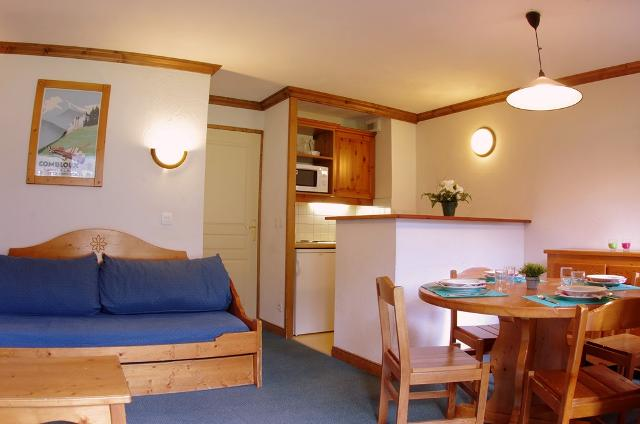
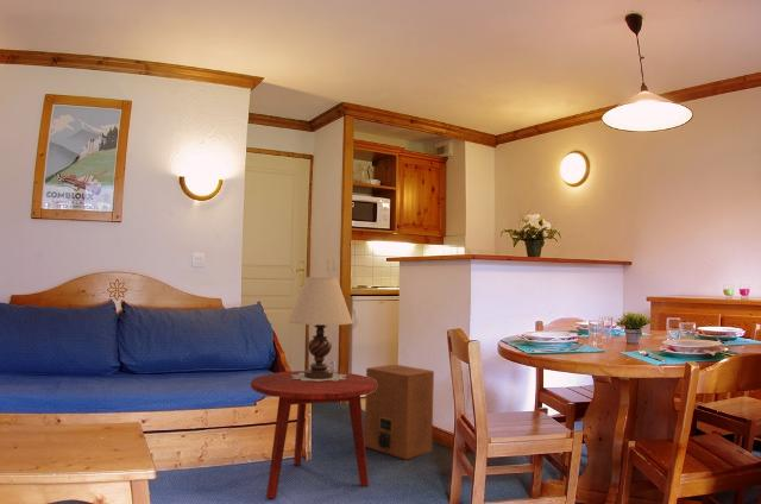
+ speaker (400, 409)
+ table lamp (320, 326)
+ side table (303, 428)
